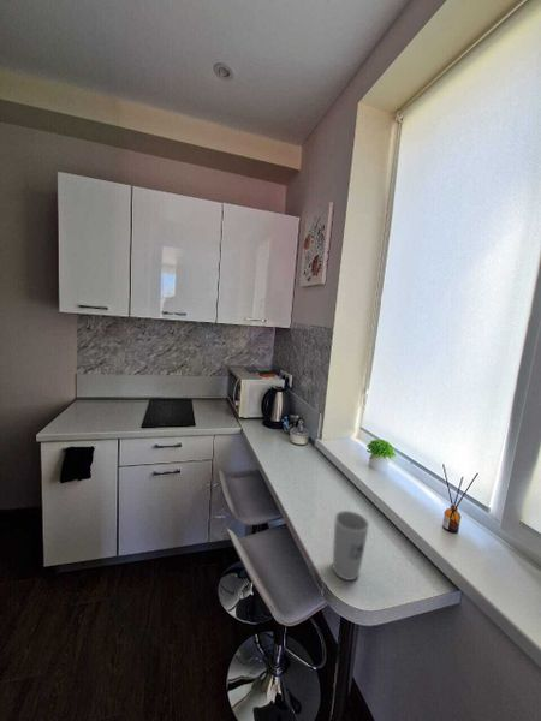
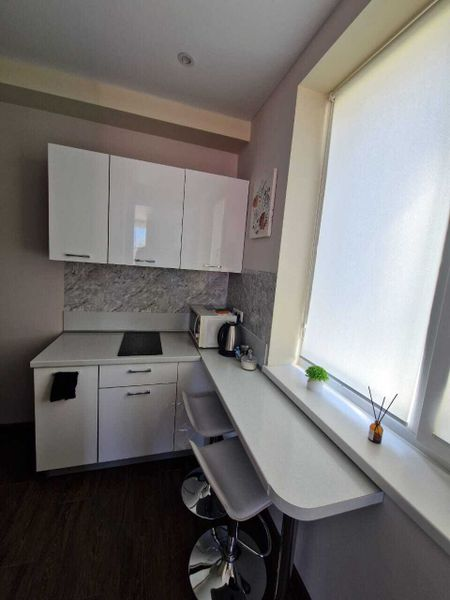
- cup (349, 546)
